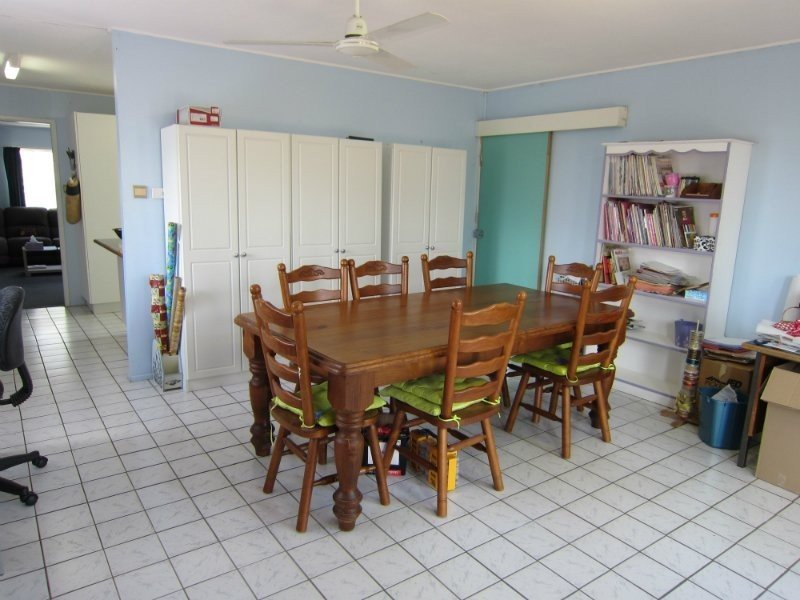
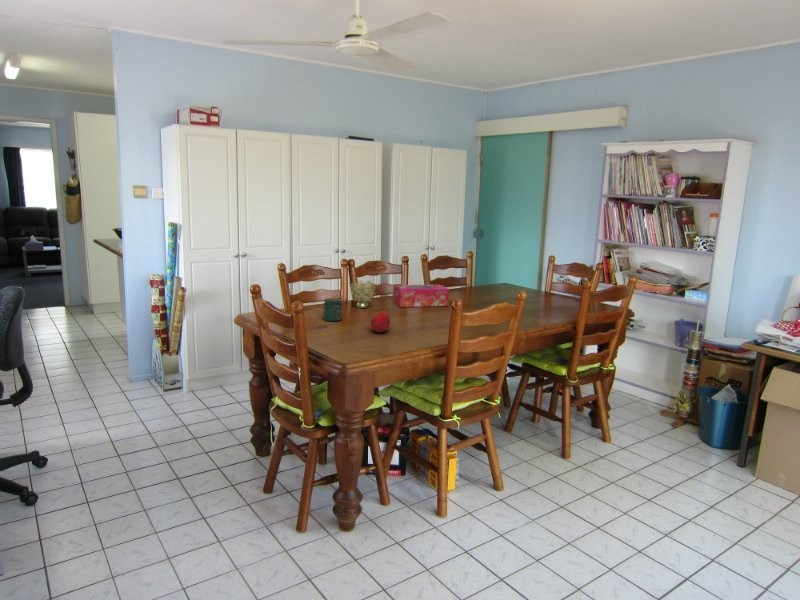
+ decorative bowl (362, 294)
+ fruit (380, 321)
+ tissue box (420, 295)
+ jar (332, 309)
